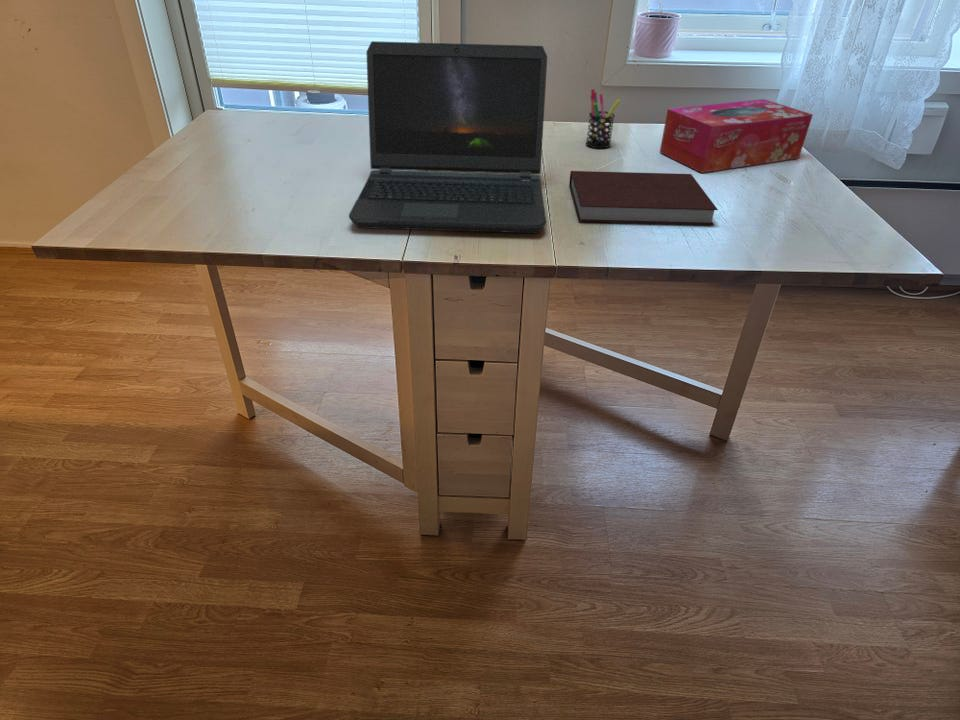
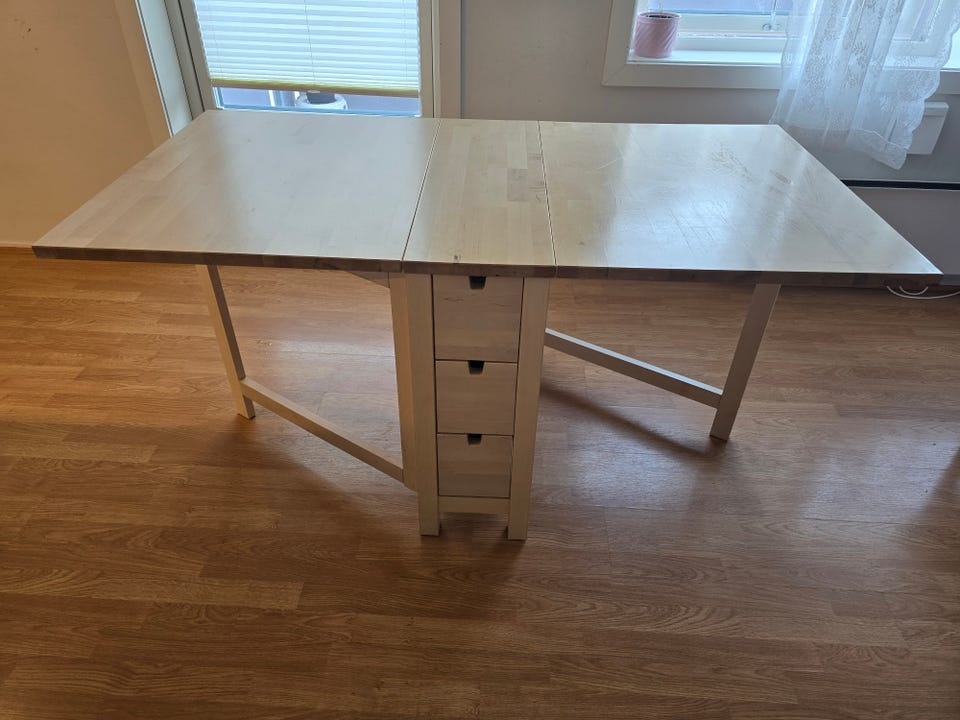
- tissue box (734, 133)
- notebook (638, 196)
- pen holder (598, 118)
- laptop computer (451, 134)
